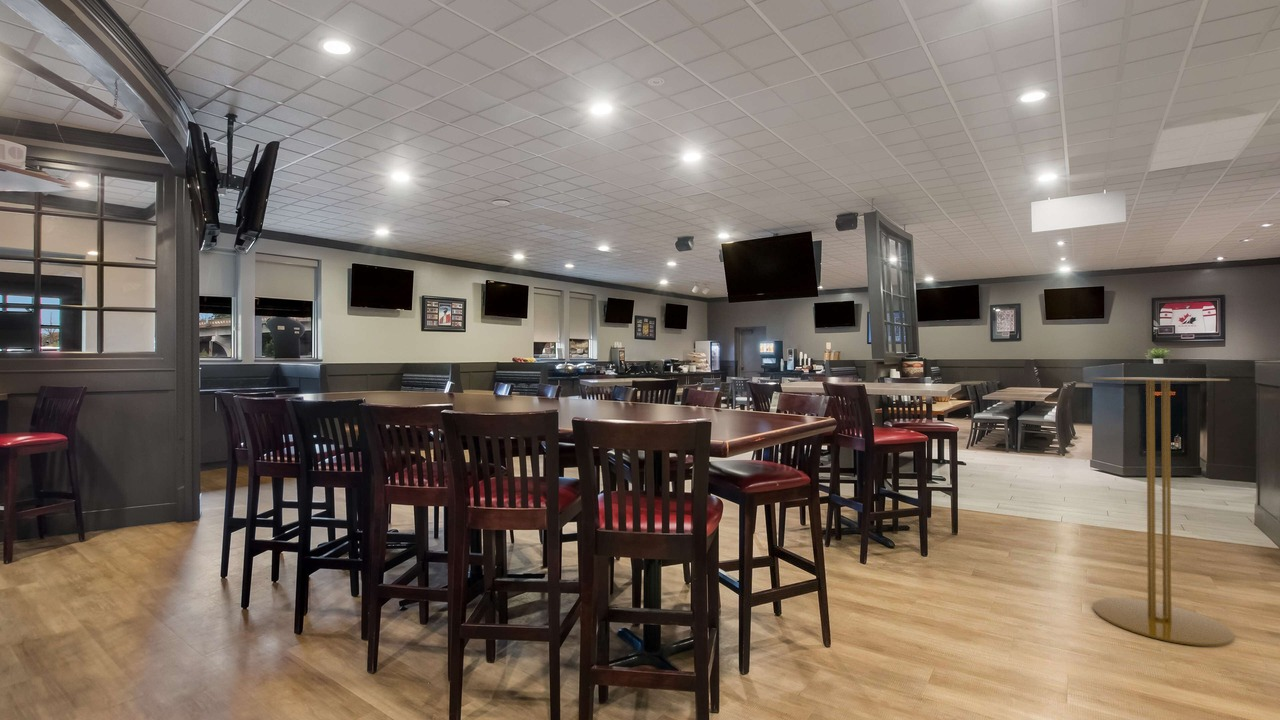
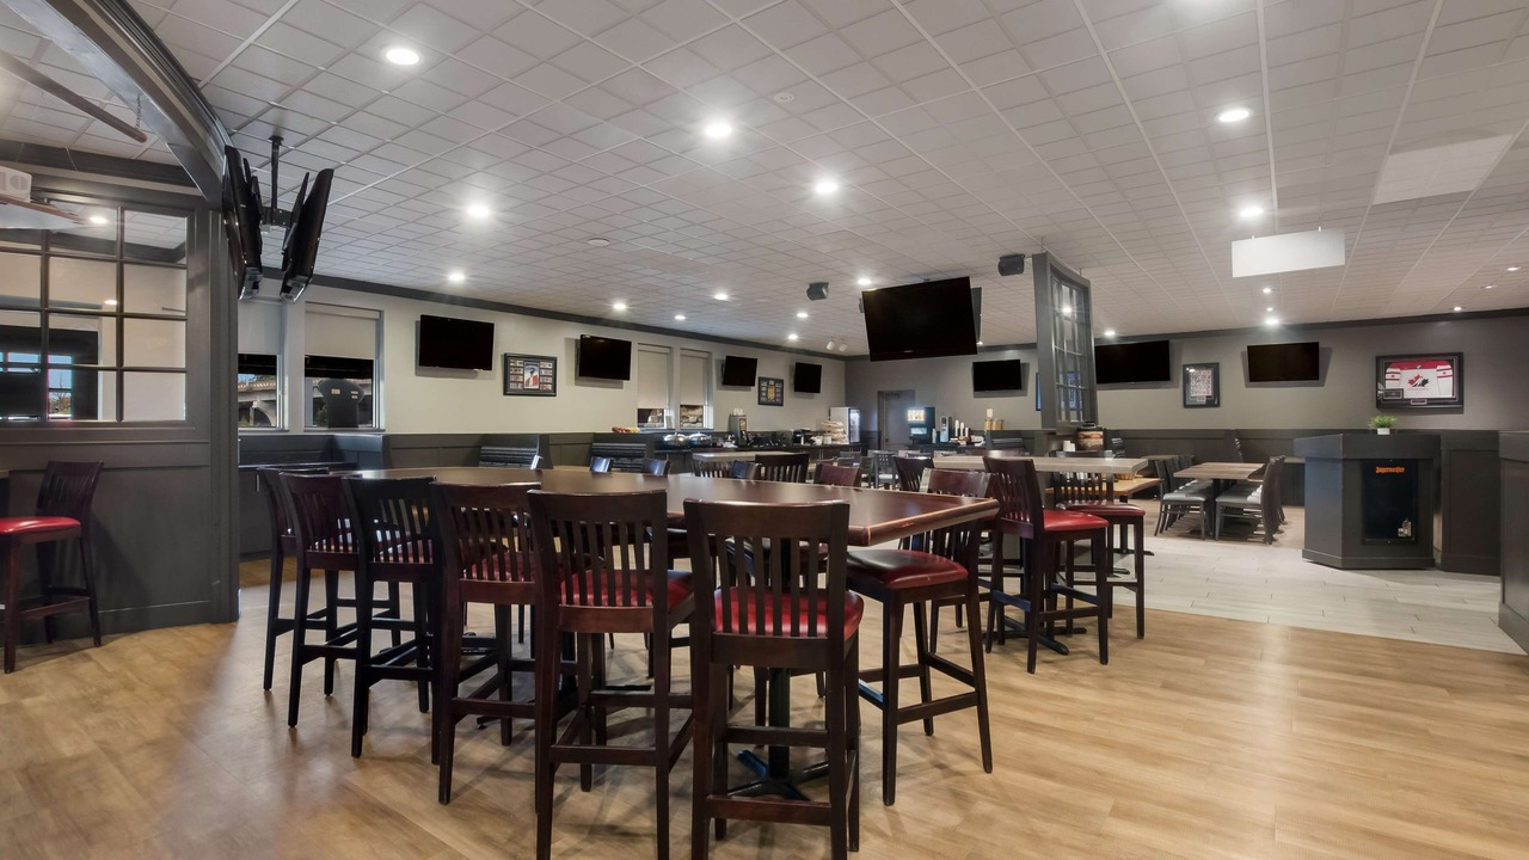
- bar table (1162, 499)
